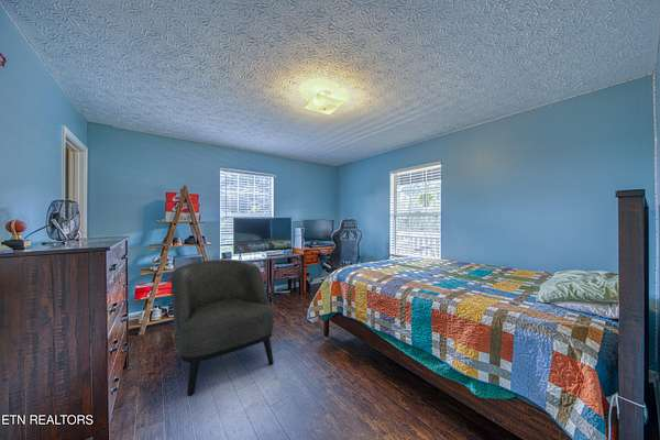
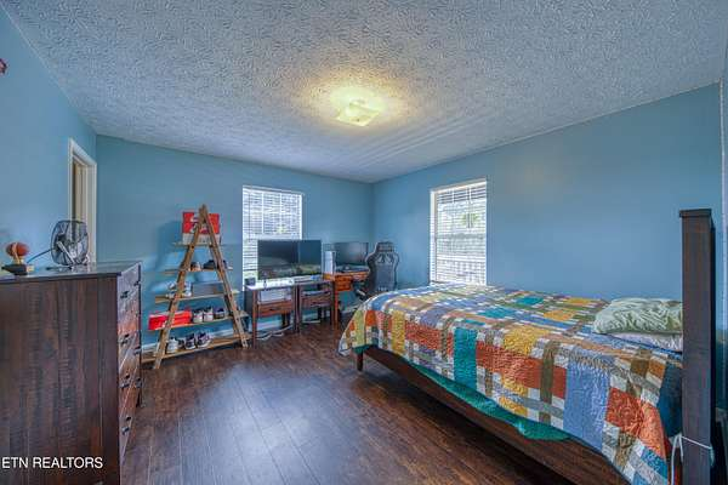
- armchair (221, 310)
